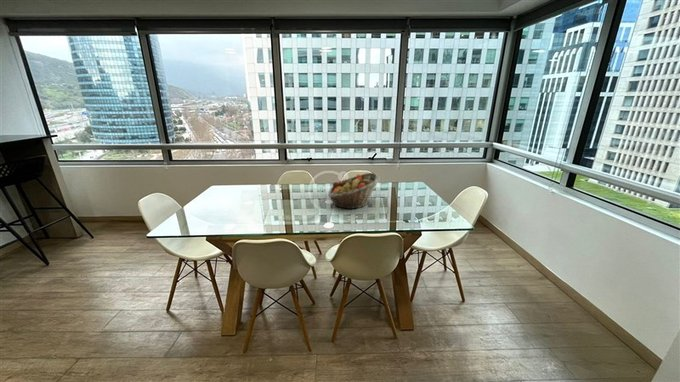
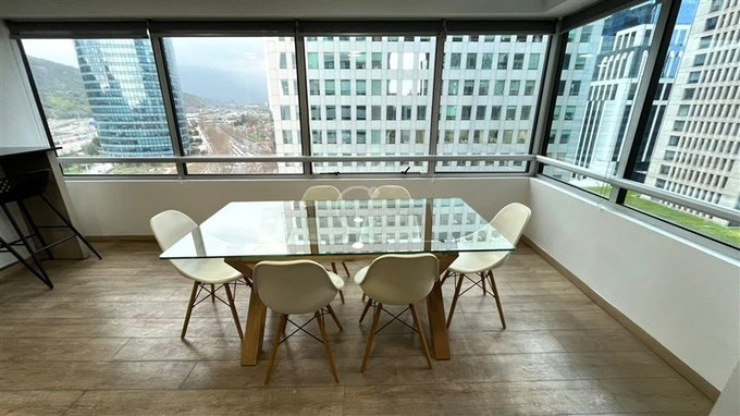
- fruit basket (353, 188)
